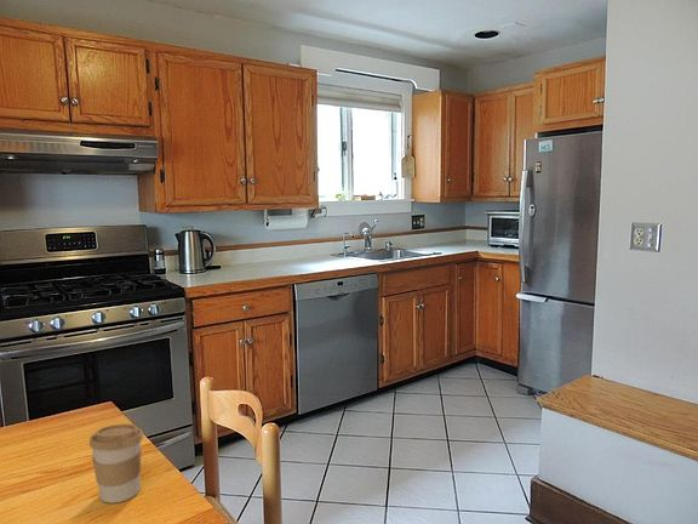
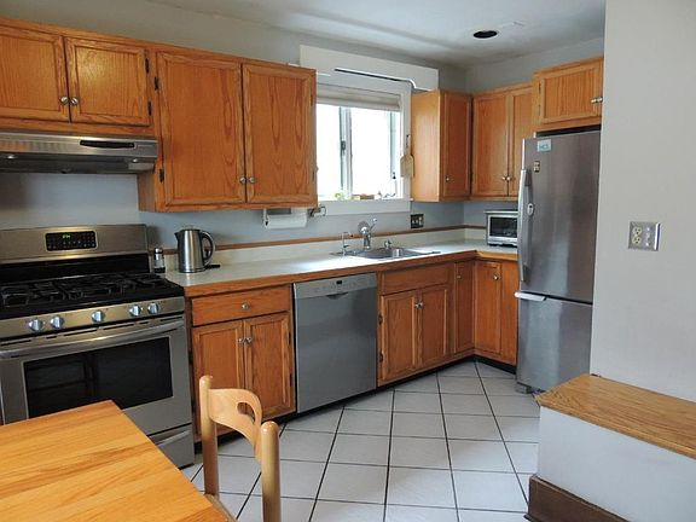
- coffee cup (118, 460)
